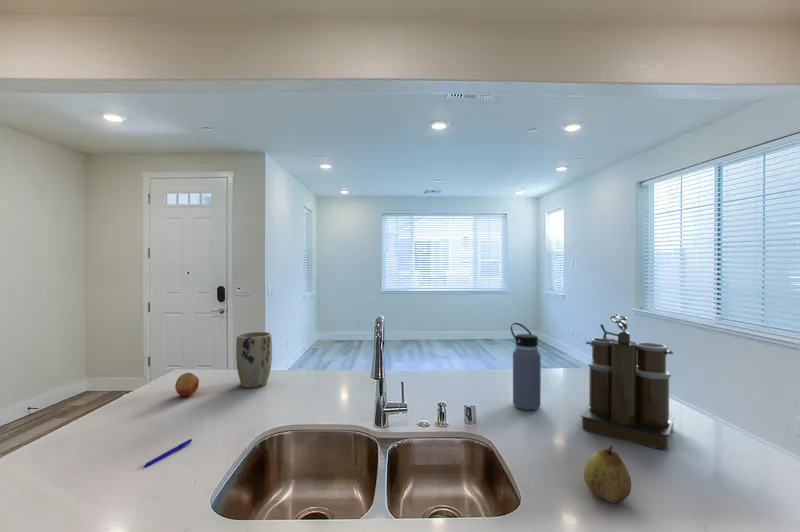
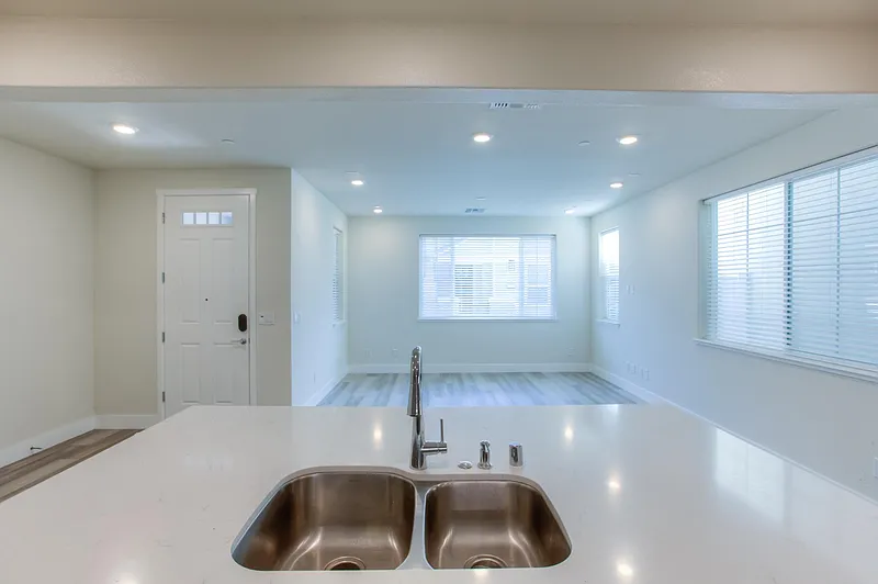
- water bottle (525, 365)
- fruit (187, 384)
- fruit (606, 468)
- plant pot (254, 359)
- coffee maker (627, 370)
- pen (168, 452)
